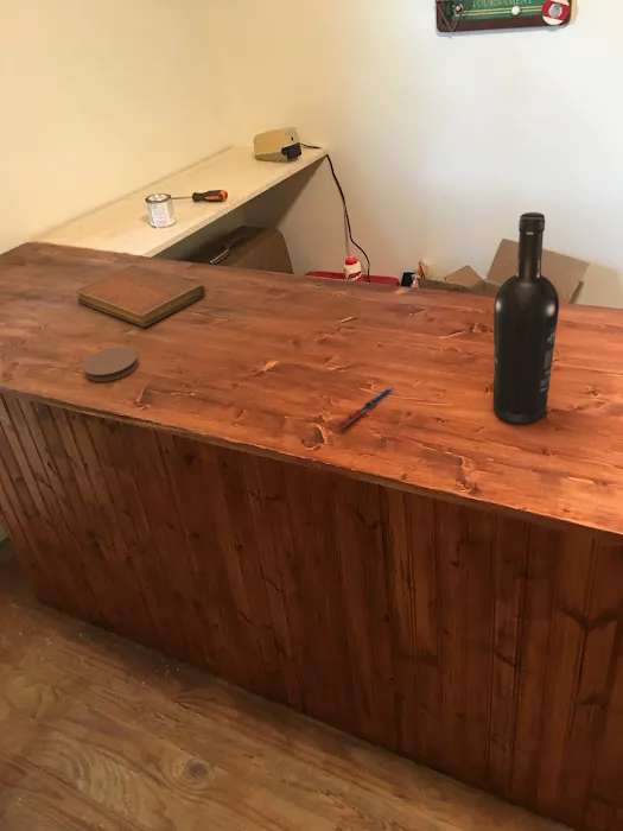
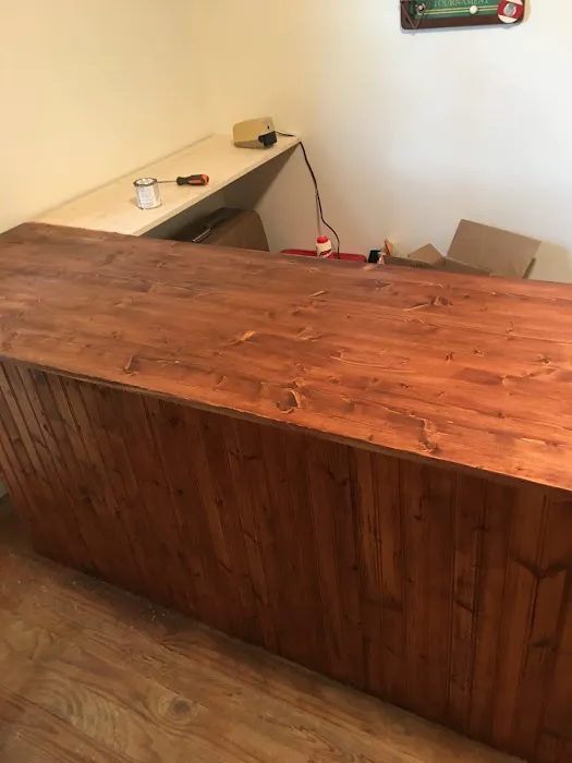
- notebook (139, 292)
- pen (367, 405)
- wine bottle (525, 321)
- coaster (110, 363)
